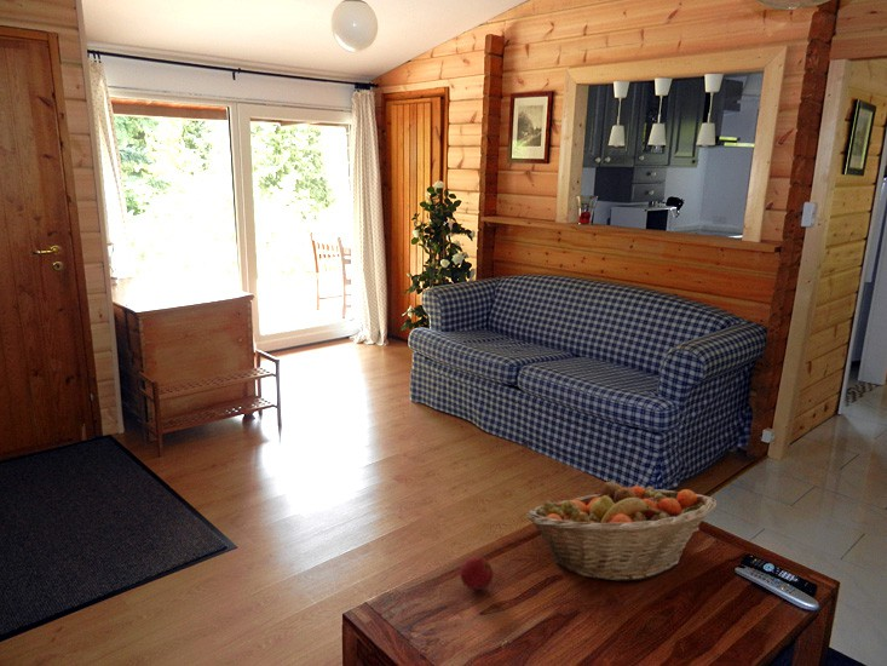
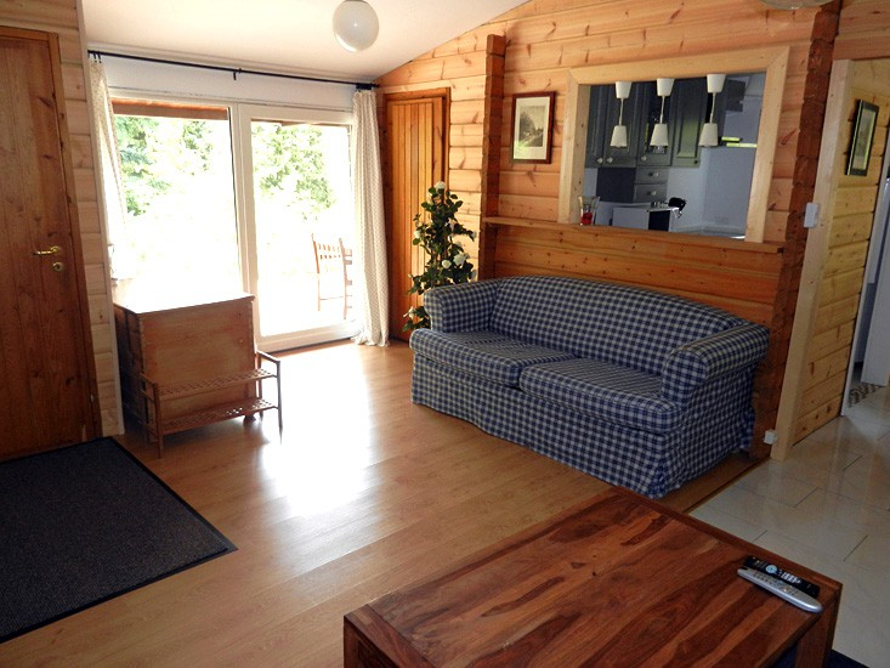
- fruit basket (620, 521)
- apple (476, 573)
